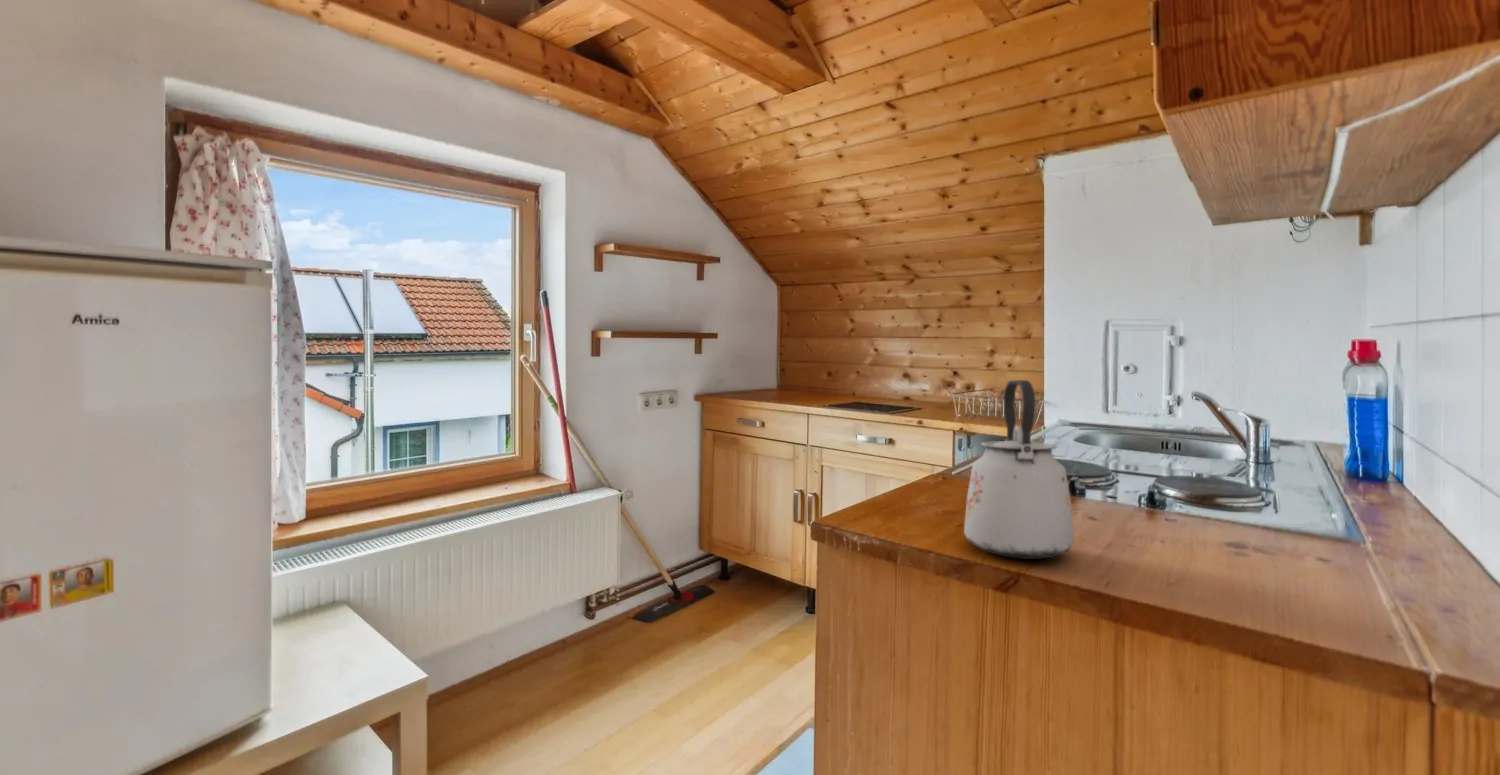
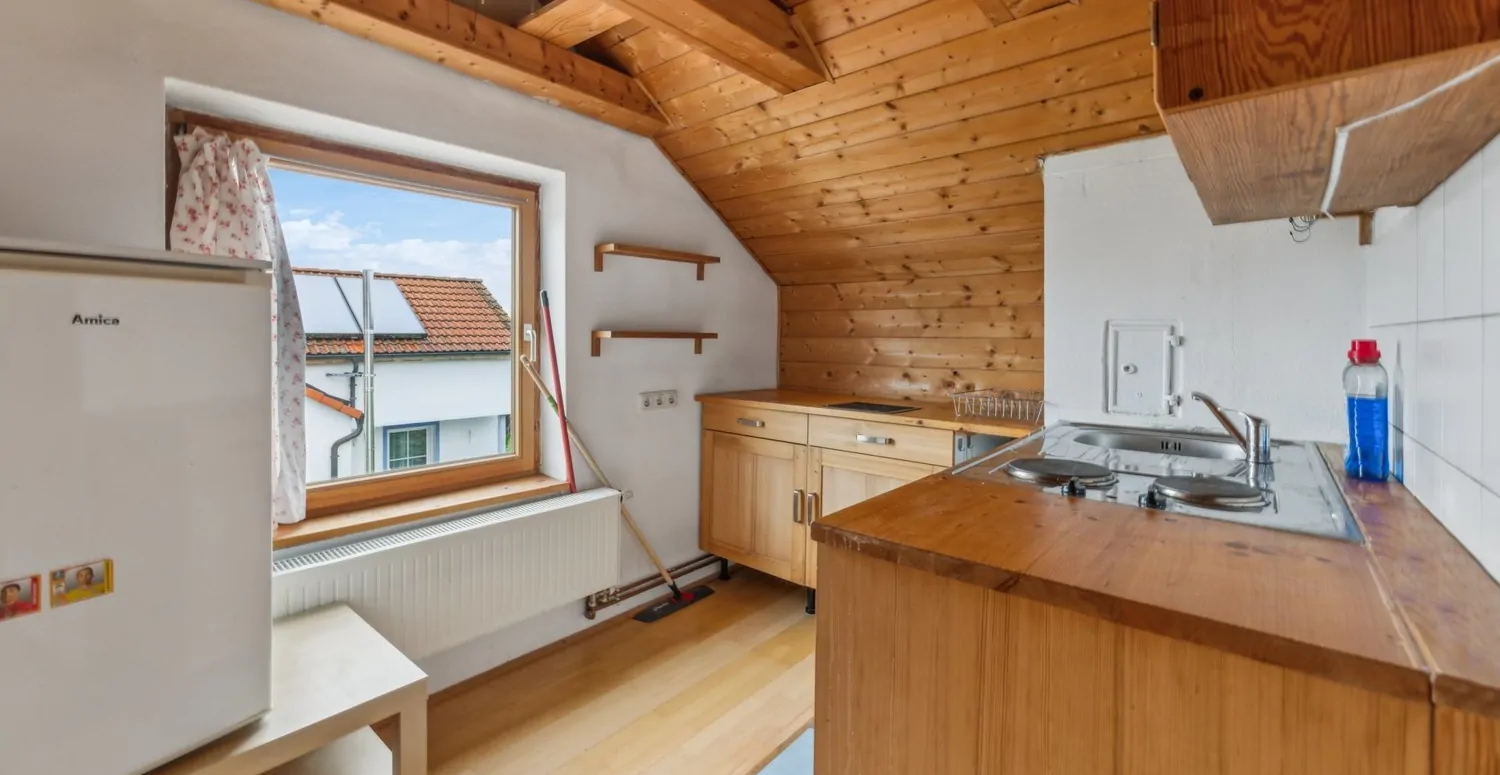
- kettle (1013, 463)
